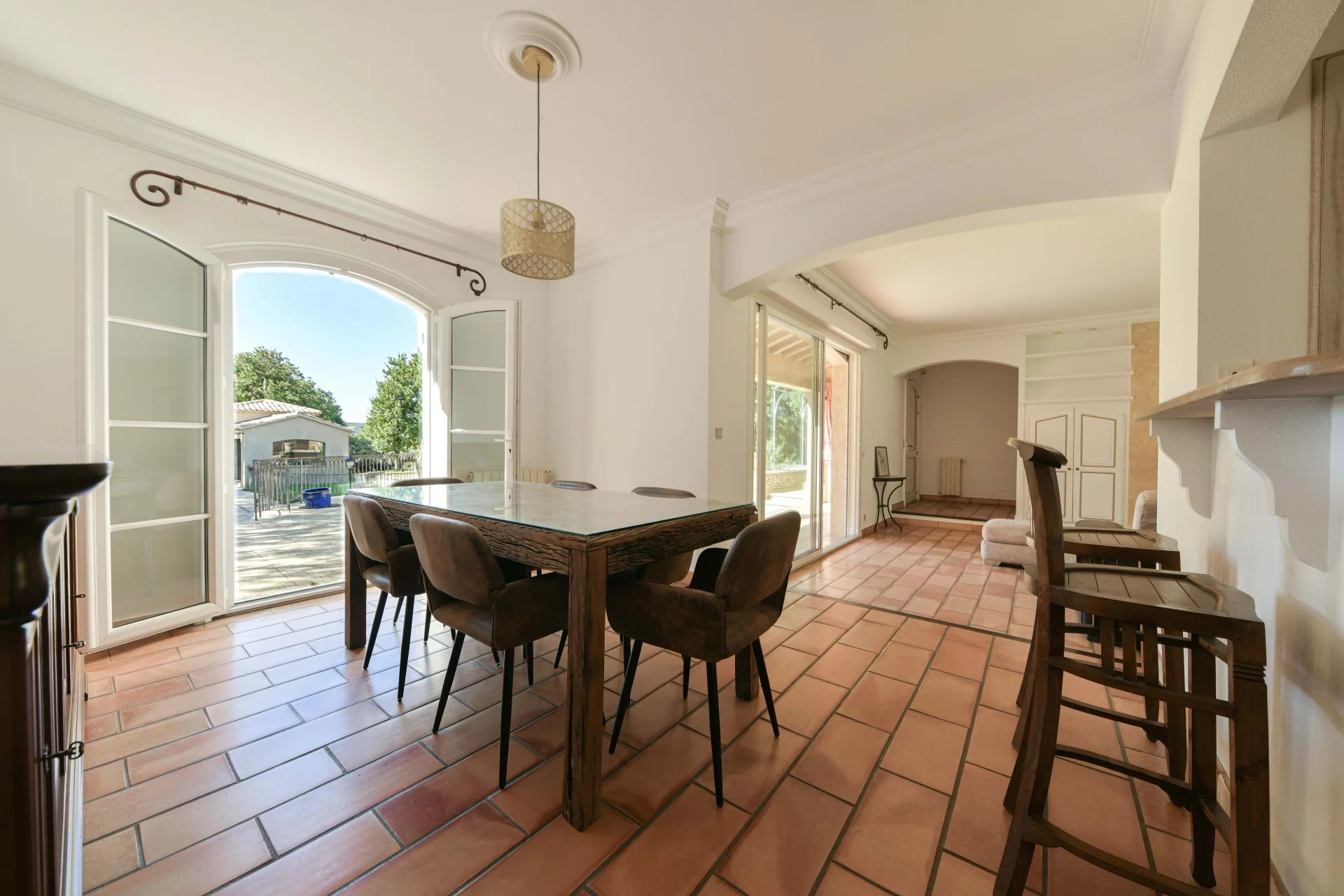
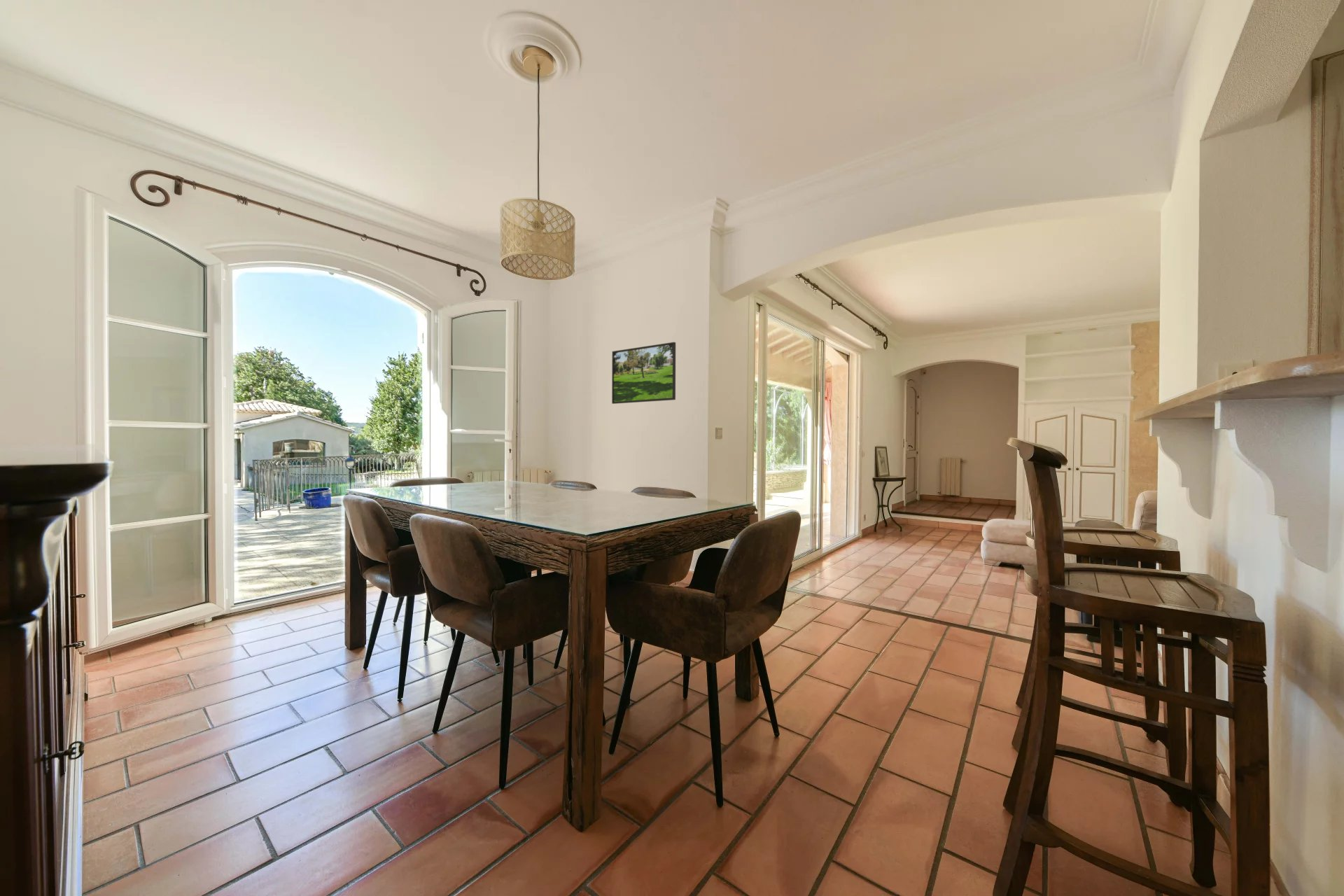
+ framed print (642, 374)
